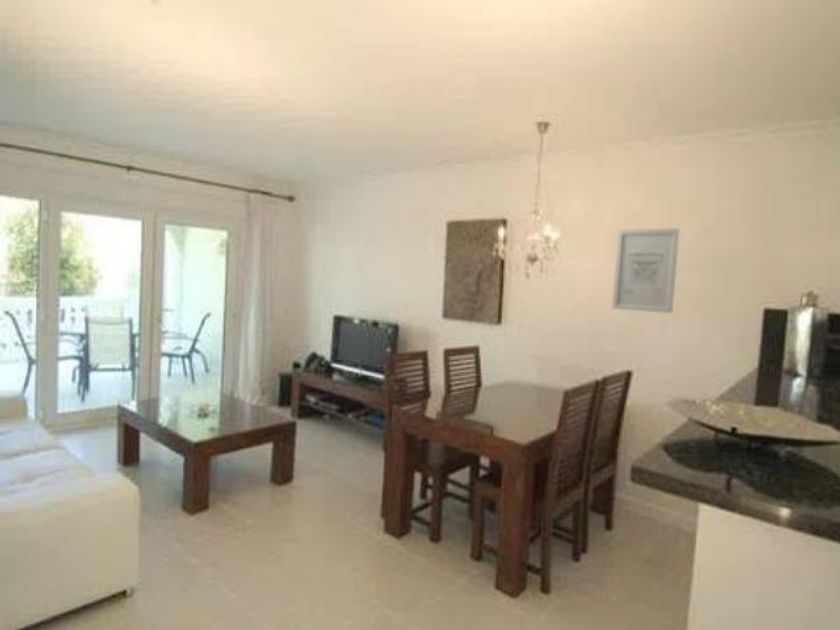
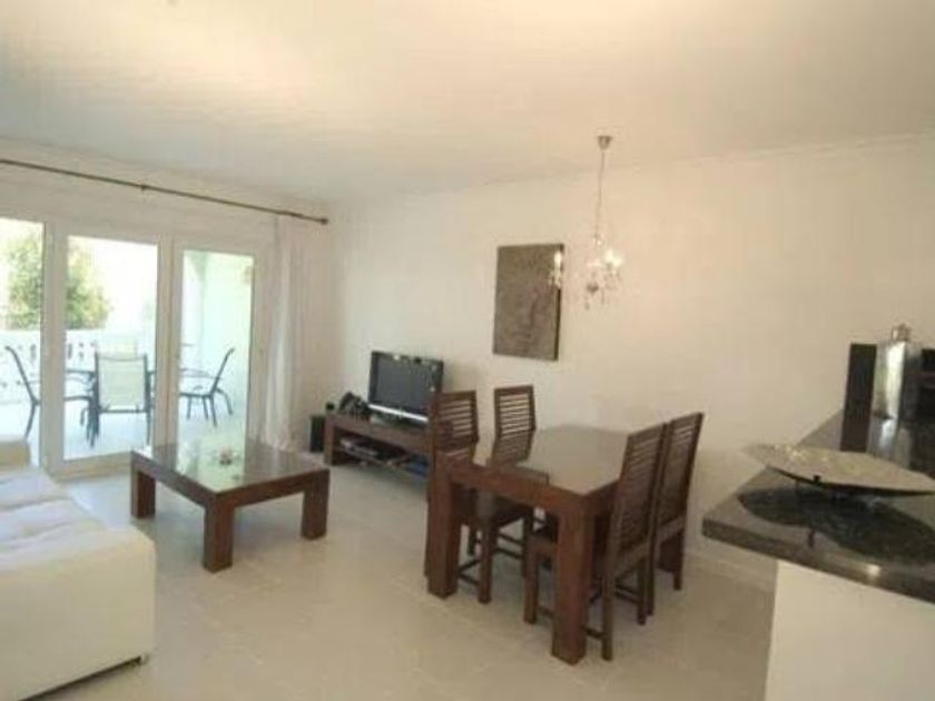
- wall art (644, 270)
